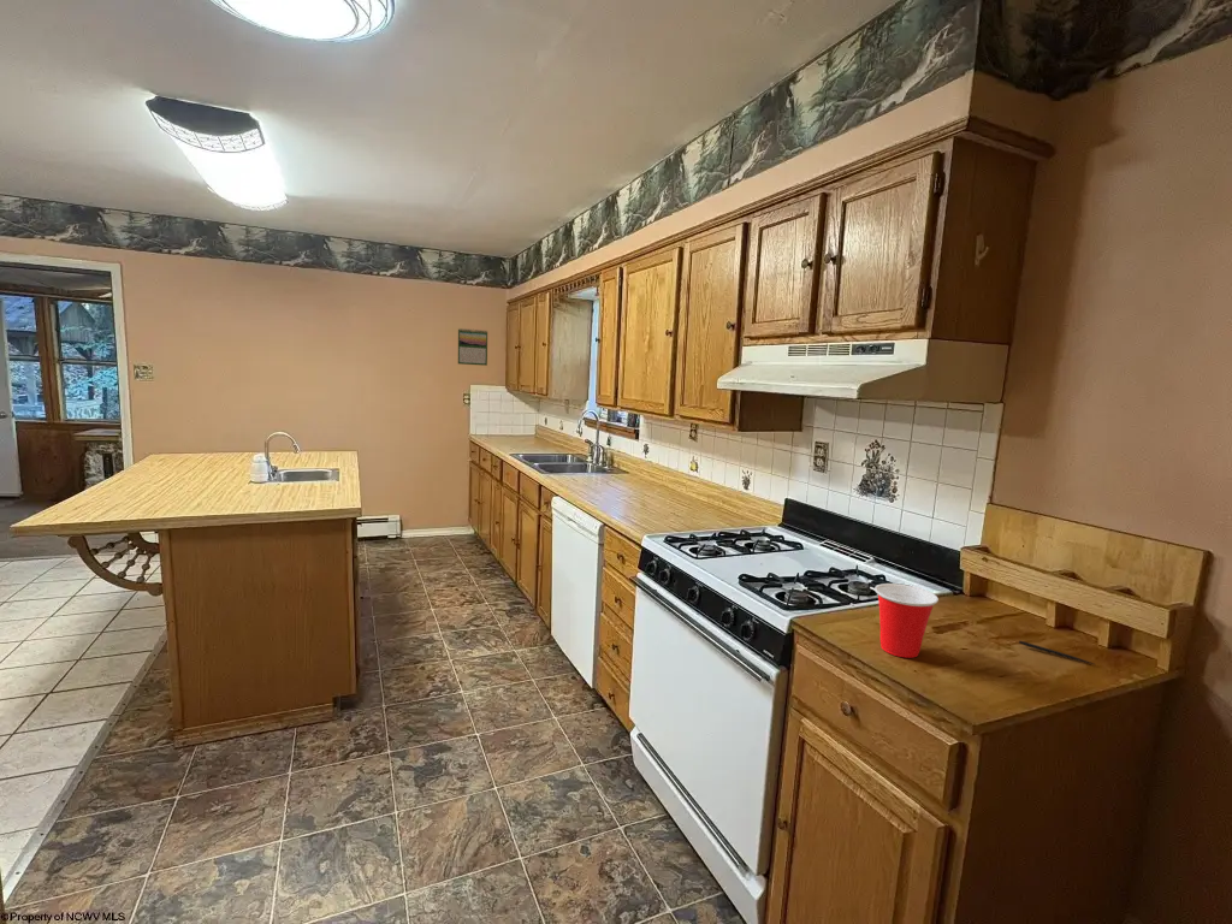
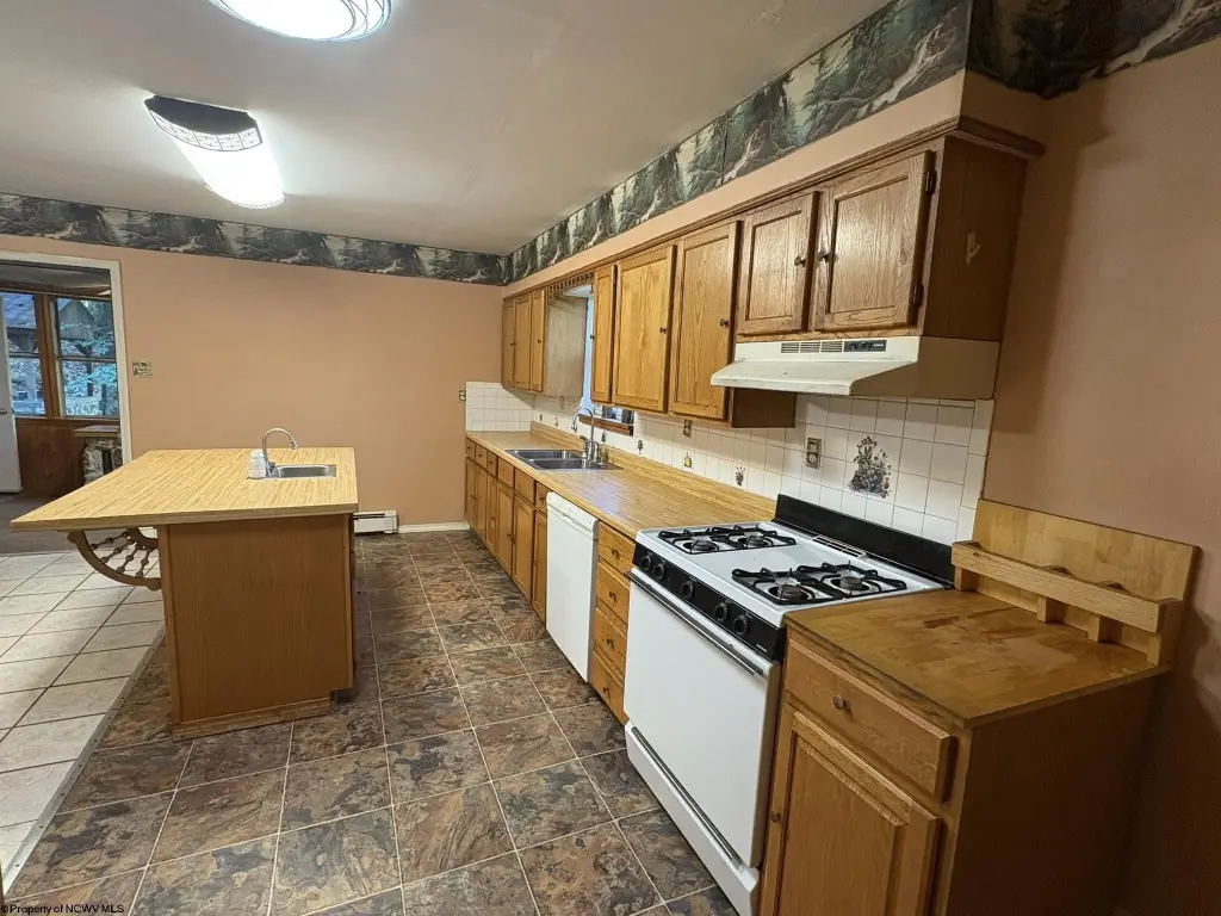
- calendar (473, 346)
- cup (902, 621)
- pen (1055, 652)
